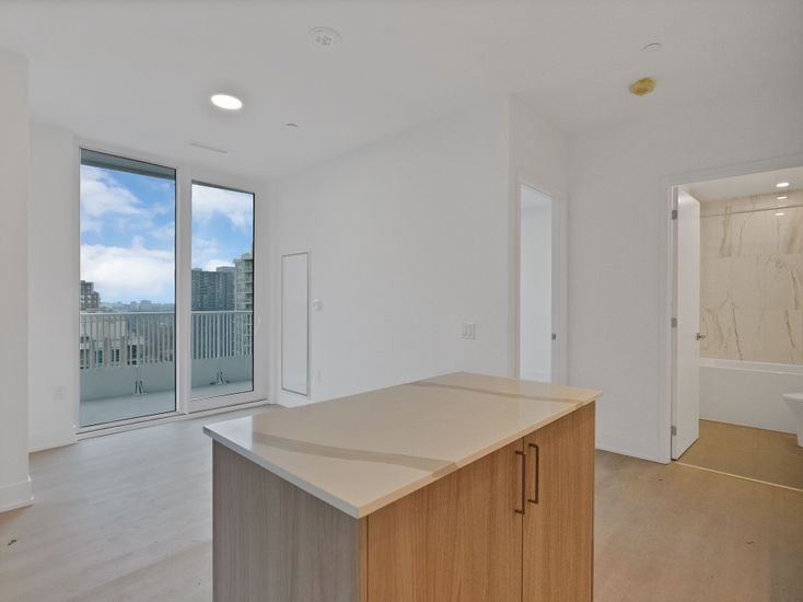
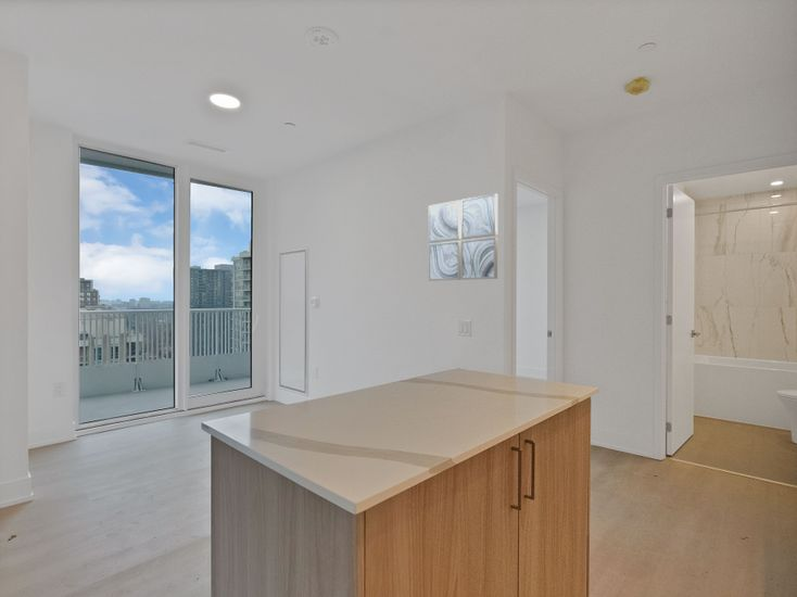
+ wall art (460, 241)
